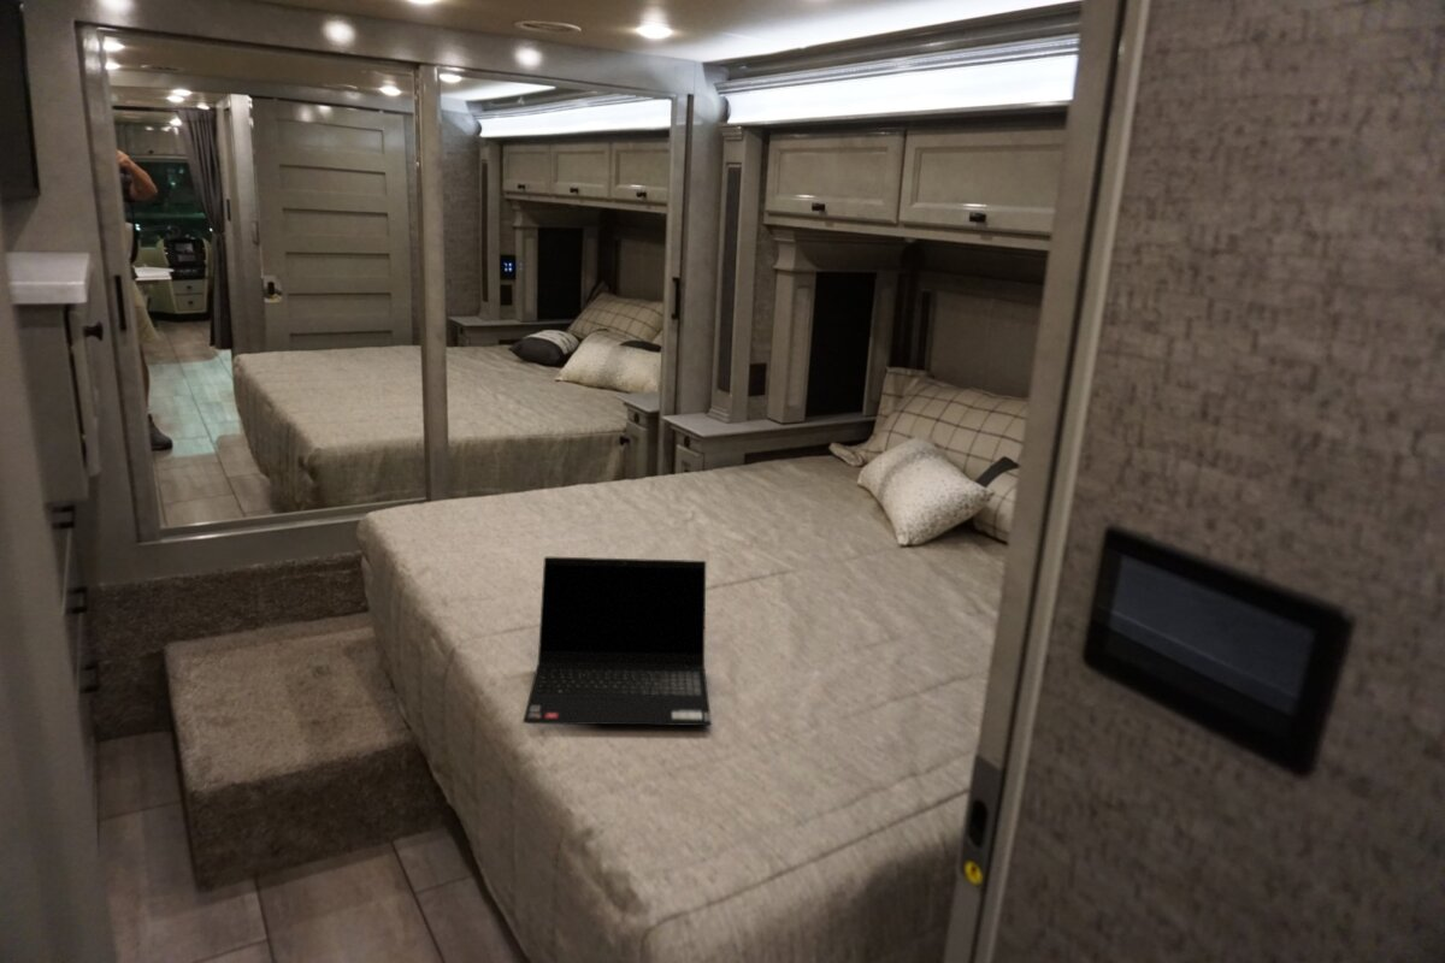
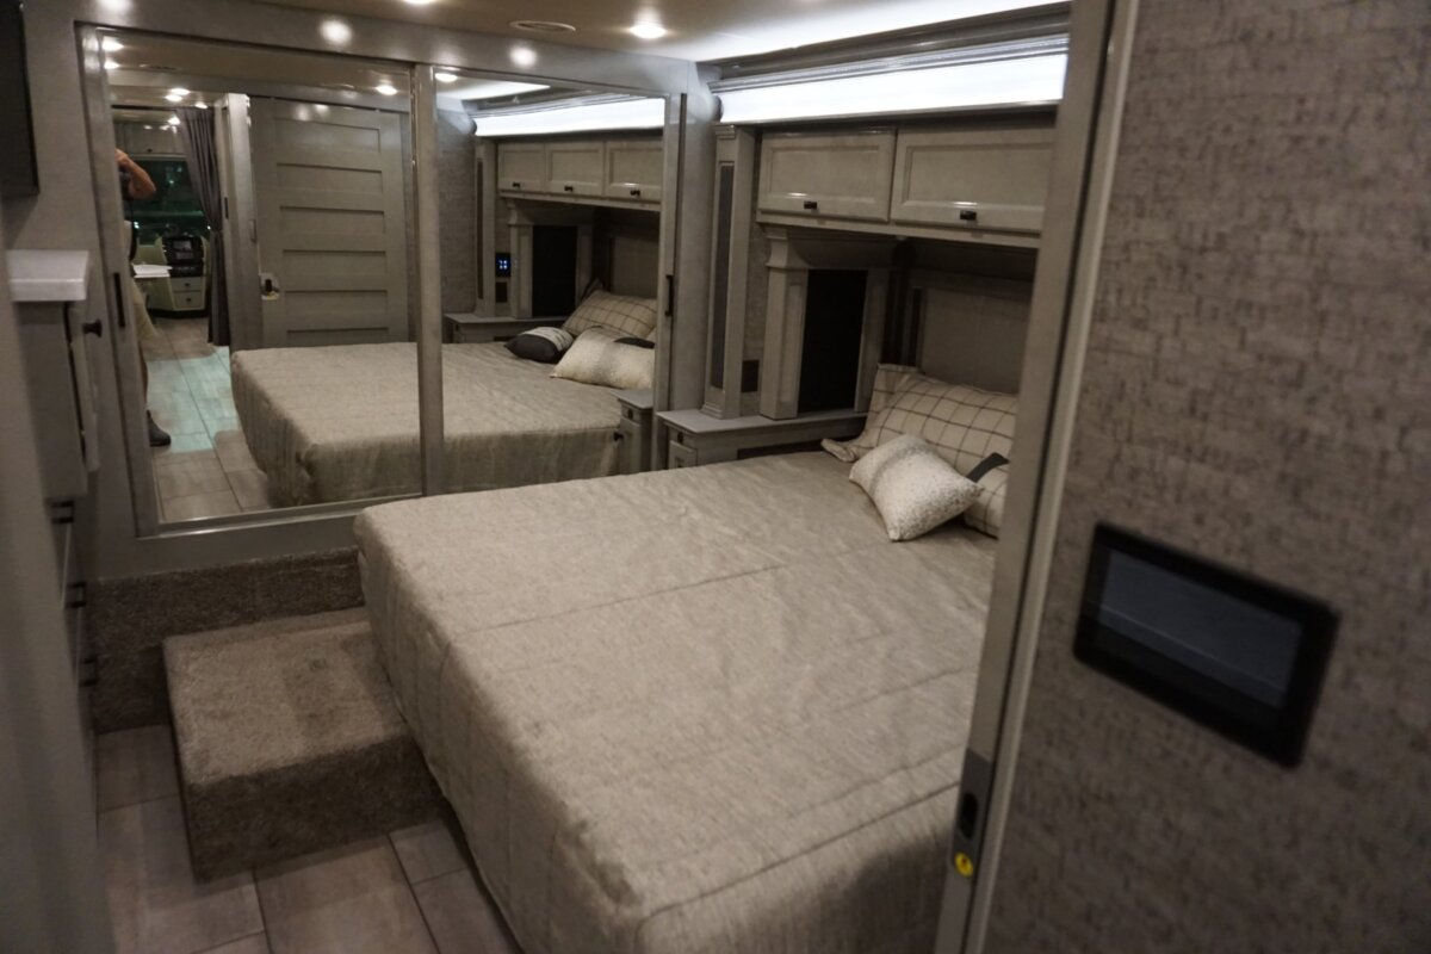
- laptop computer (621, 637)
